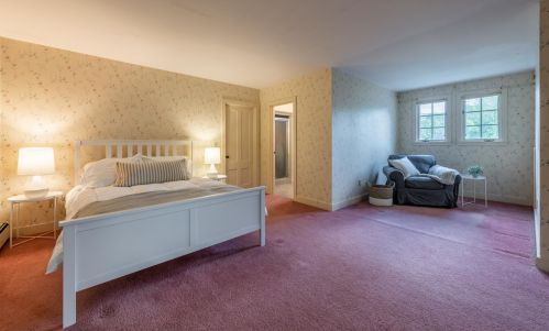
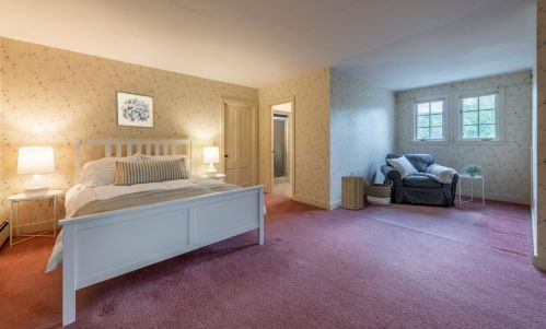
+ wall art (136, 110)
+ laundry hamper (352, 189)
